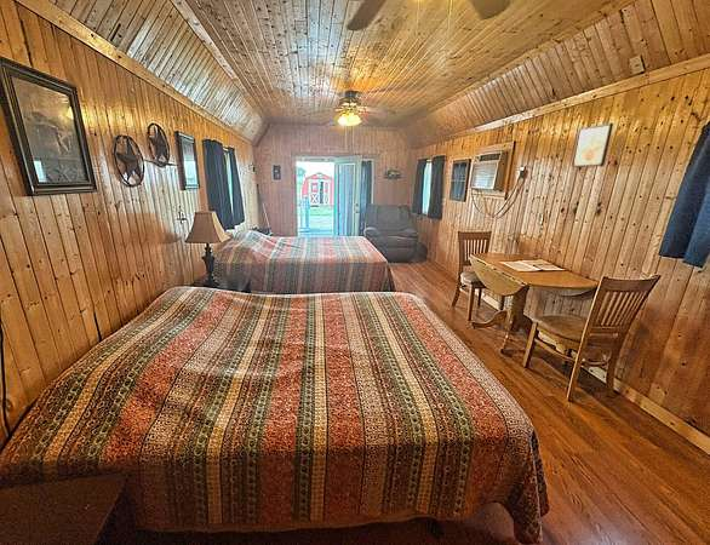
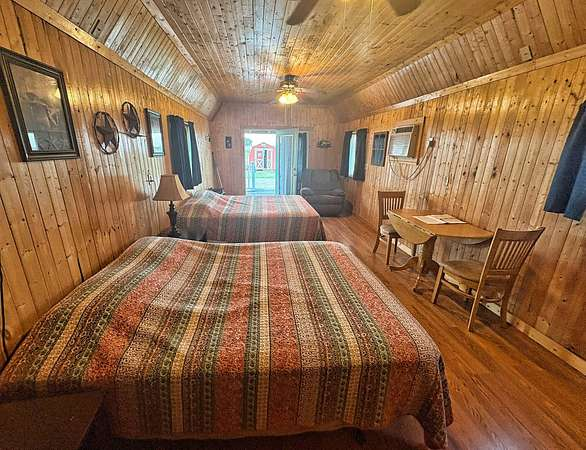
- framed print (590, 147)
